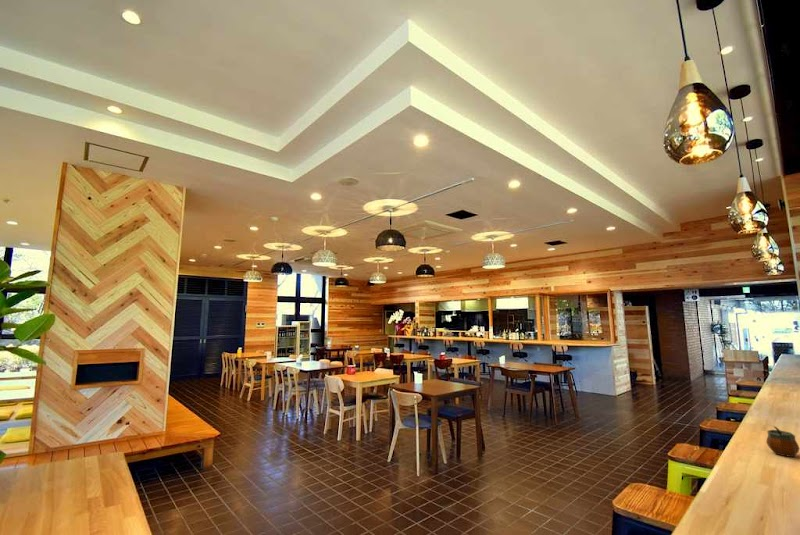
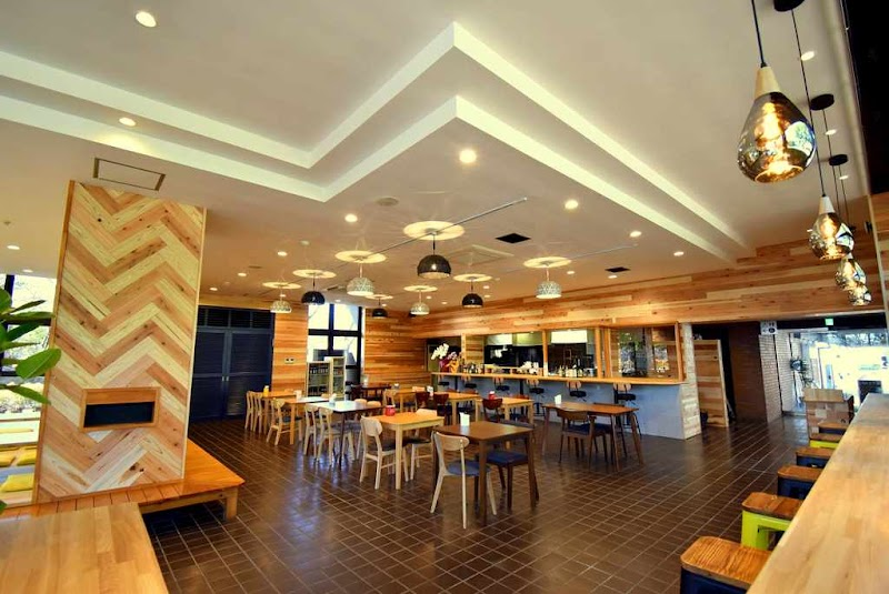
- gourd (781, 439)
